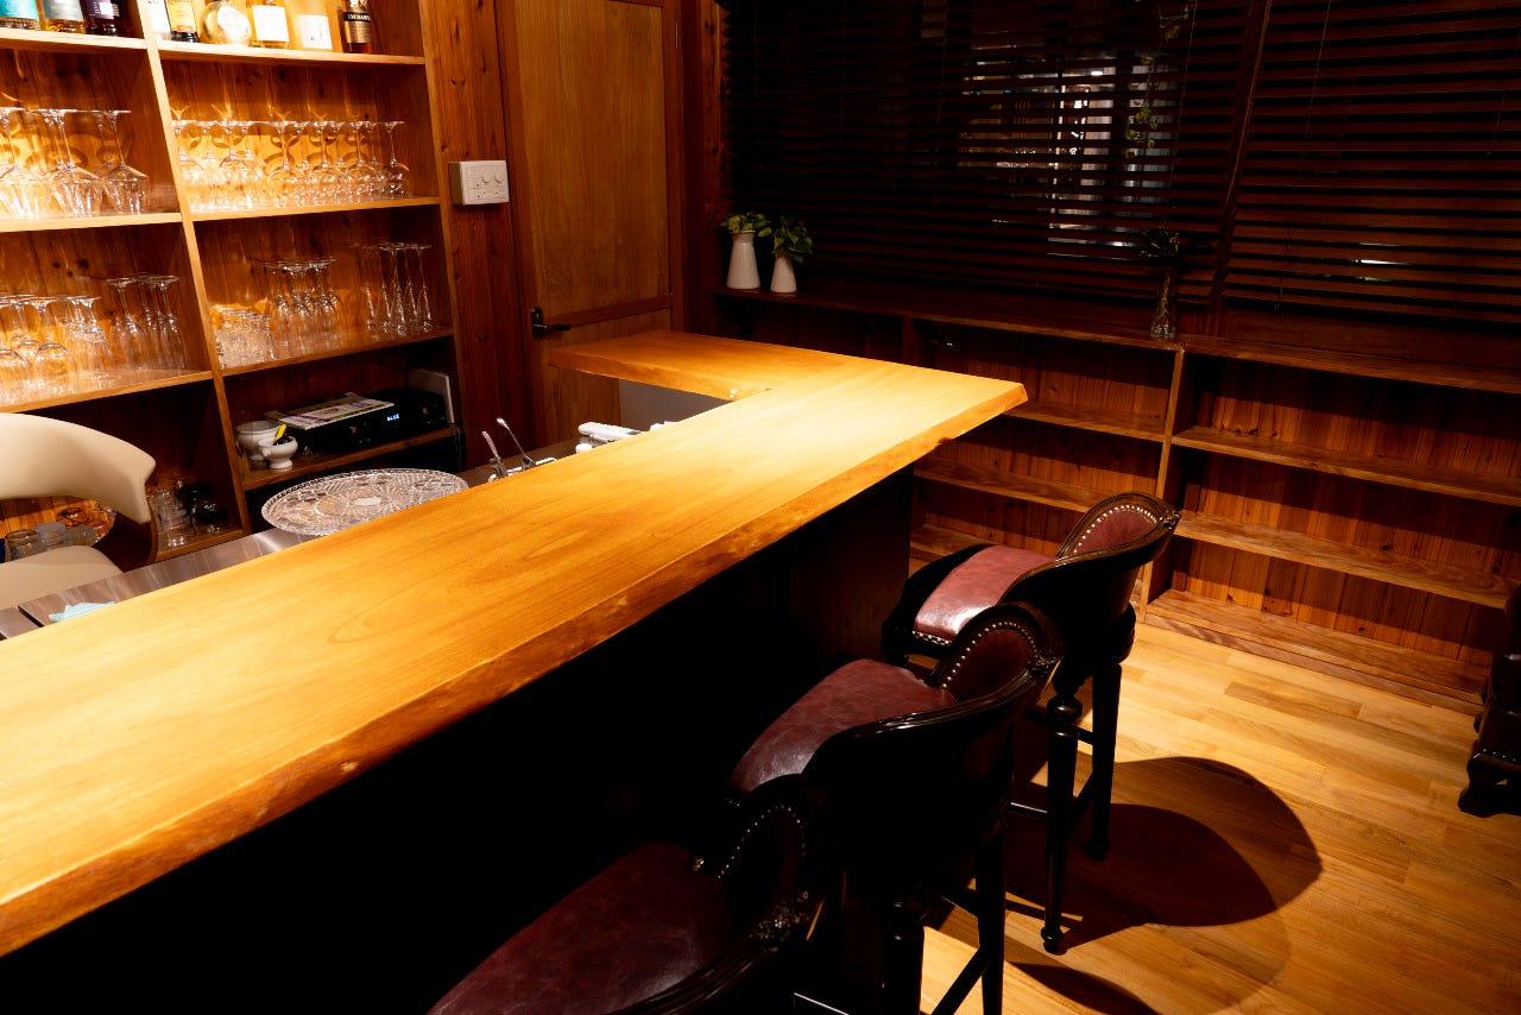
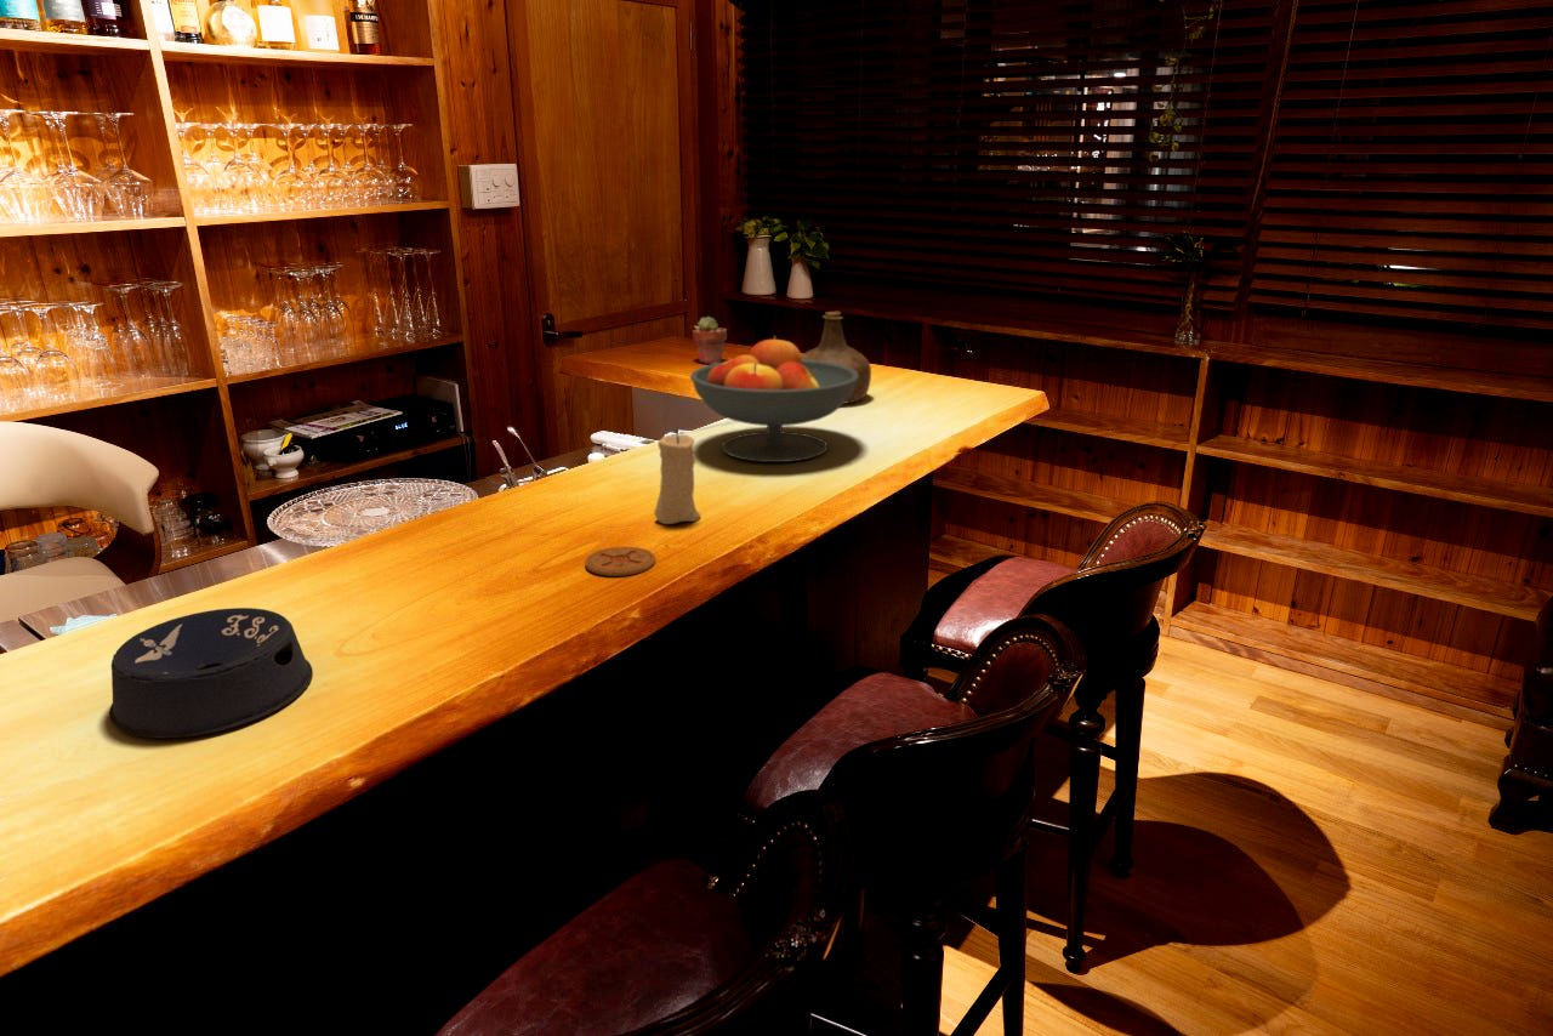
+ bottle (834, 355)
+ coaster (620, 560)
+ ashtray (209, 665)
+ fruit bowl (774, 398)
+ potted succulent (710, 338)
+ candle (676, 473)
